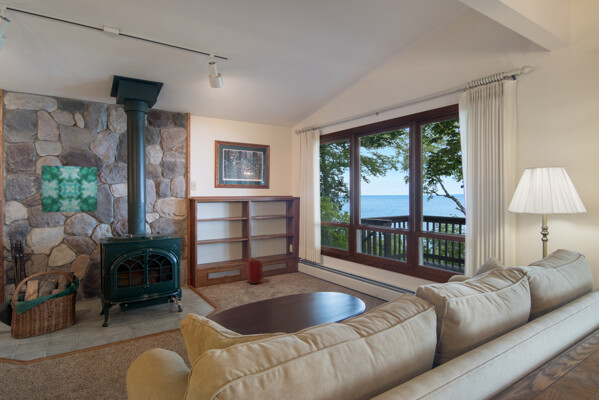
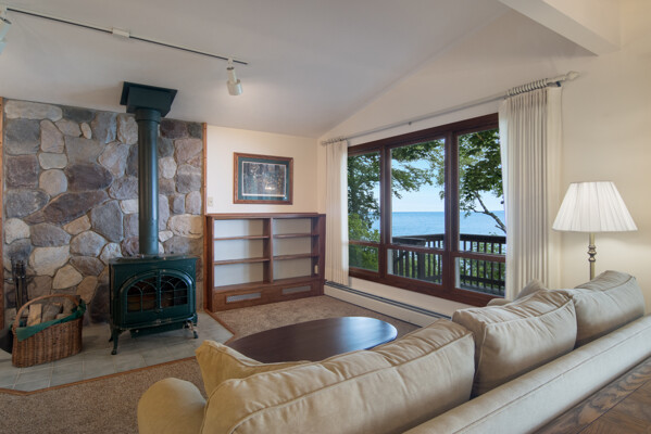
- wall art (70, 189)
- backpack (254, 270)
